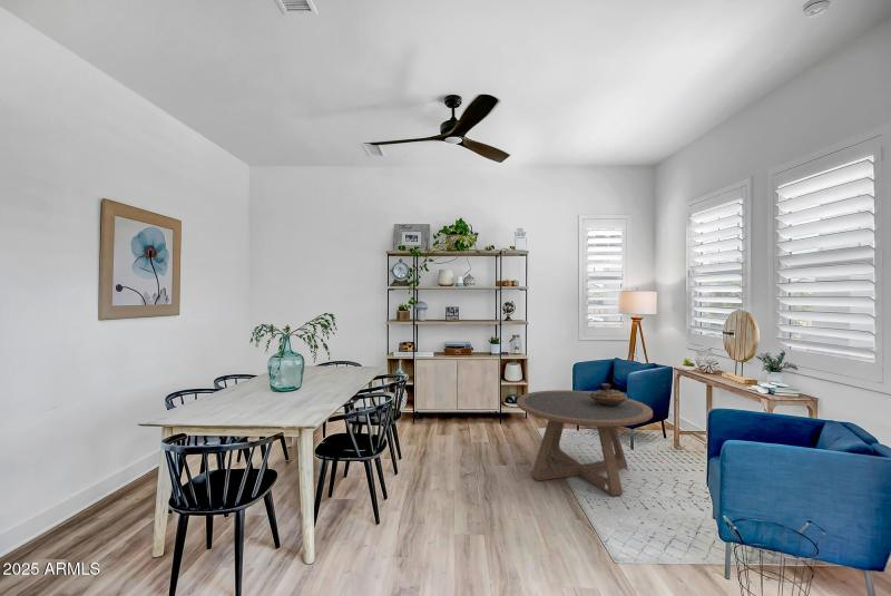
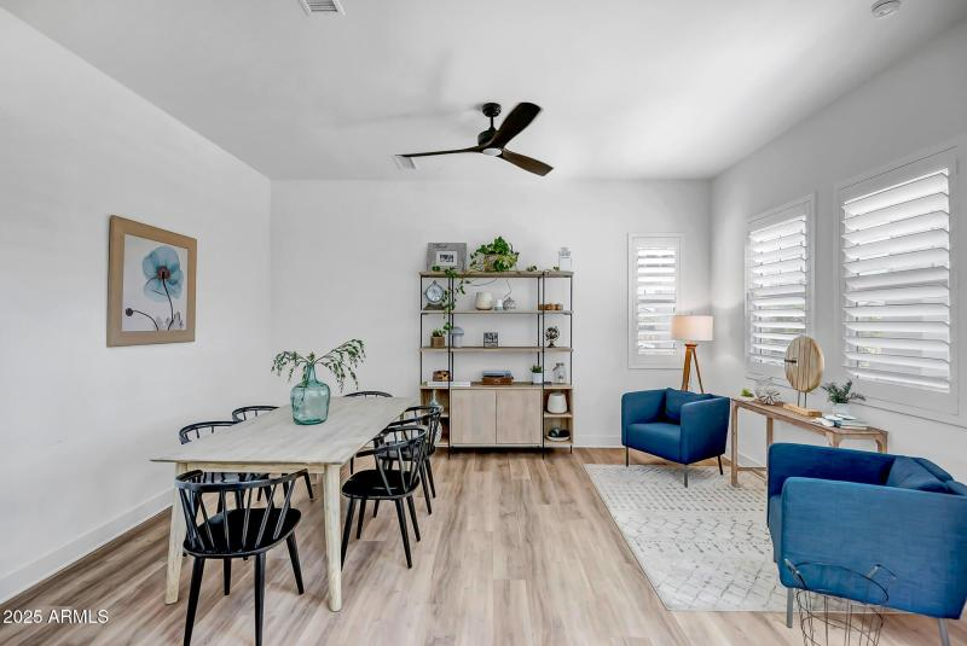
- decorative bowl (607, 393)
- coffee table (580, 424)
